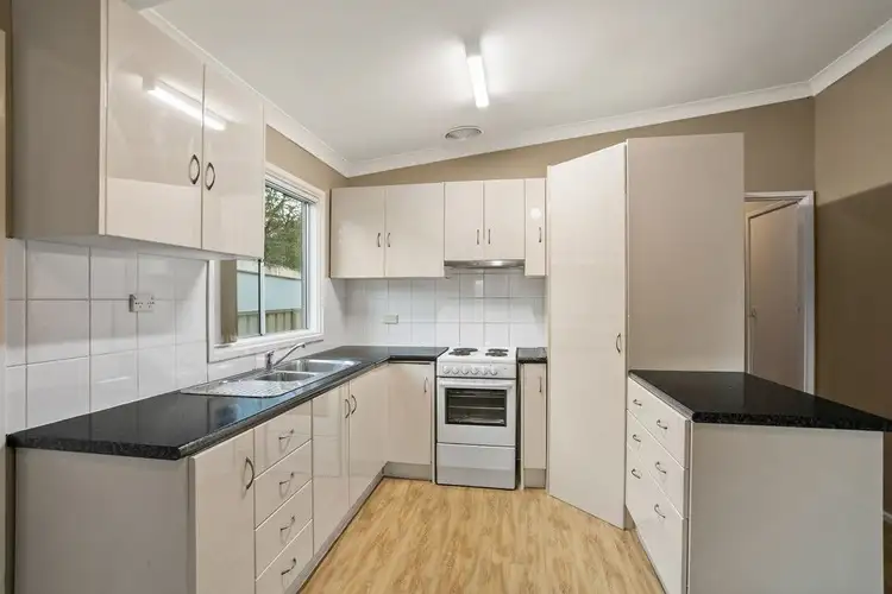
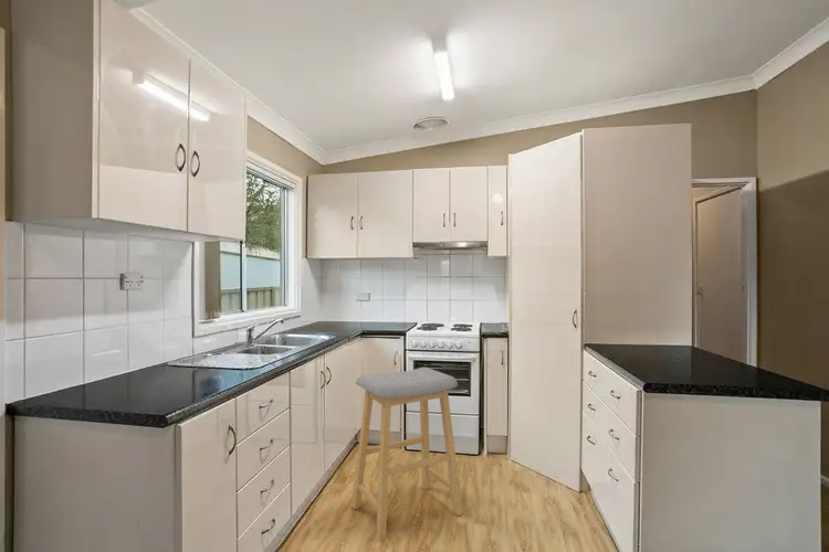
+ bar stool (406, 442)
